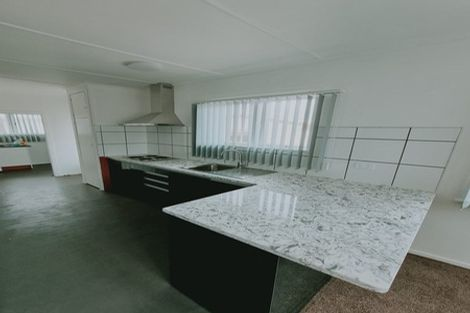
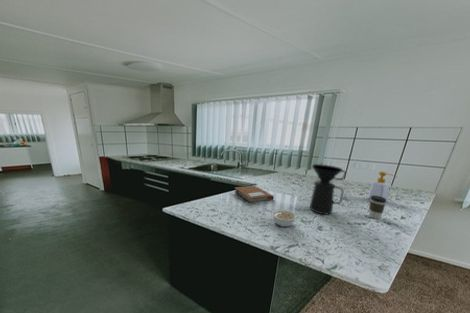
+ legume (283, 217)
+ notebook (253, 193)
+ coffee cup (376, 207)
+ coffee maker (323, 189)
+ soap bottle (383, 187)
